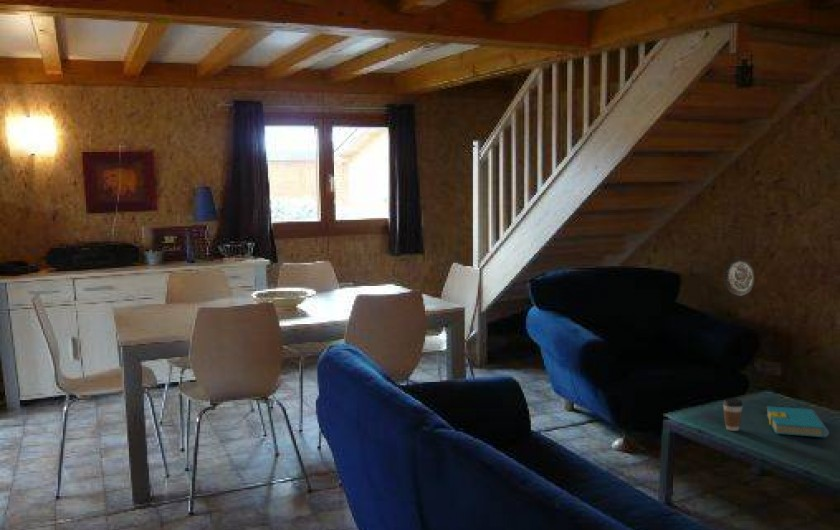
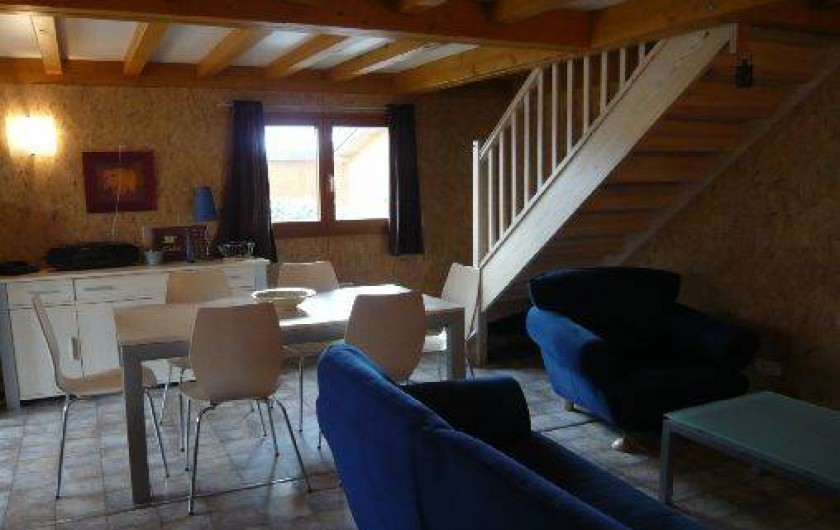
- coffee cup (732, 414)
- decorative plate (739, 276)
- book (795, 421)
